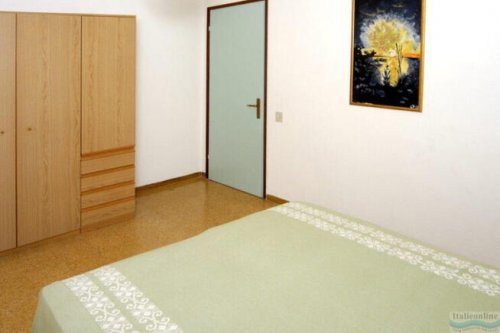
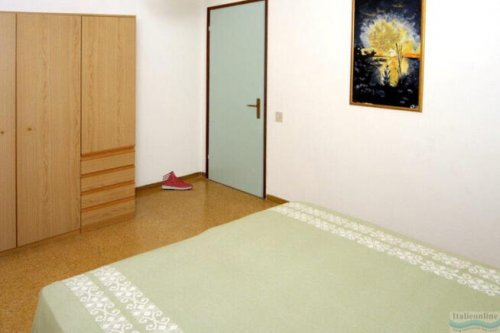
+ sneaker (177, 180)
